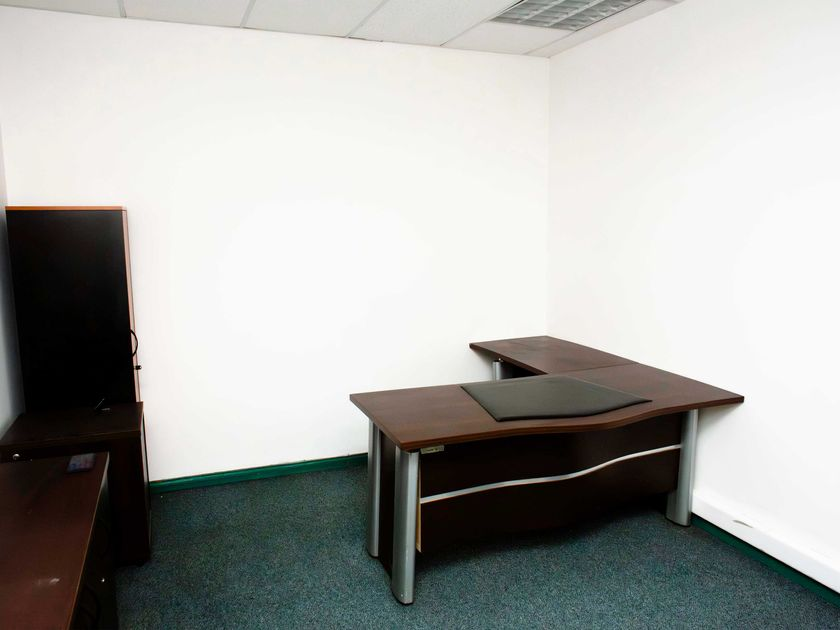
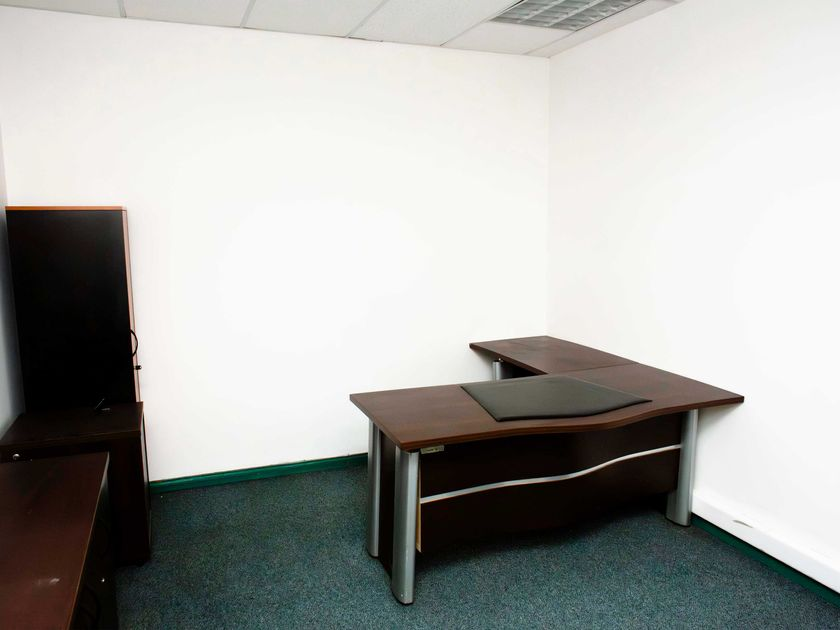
- smartphone (81, 462)
